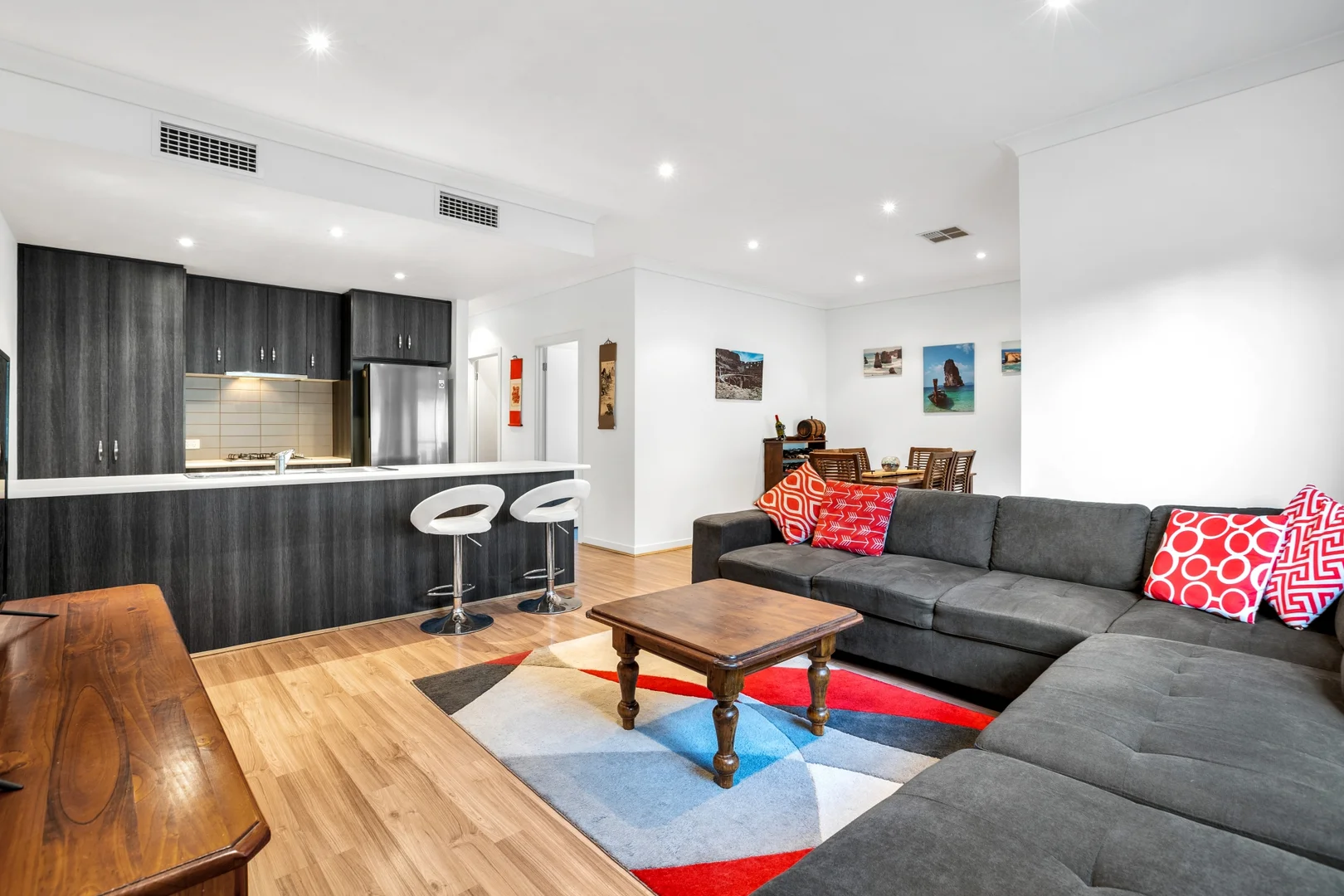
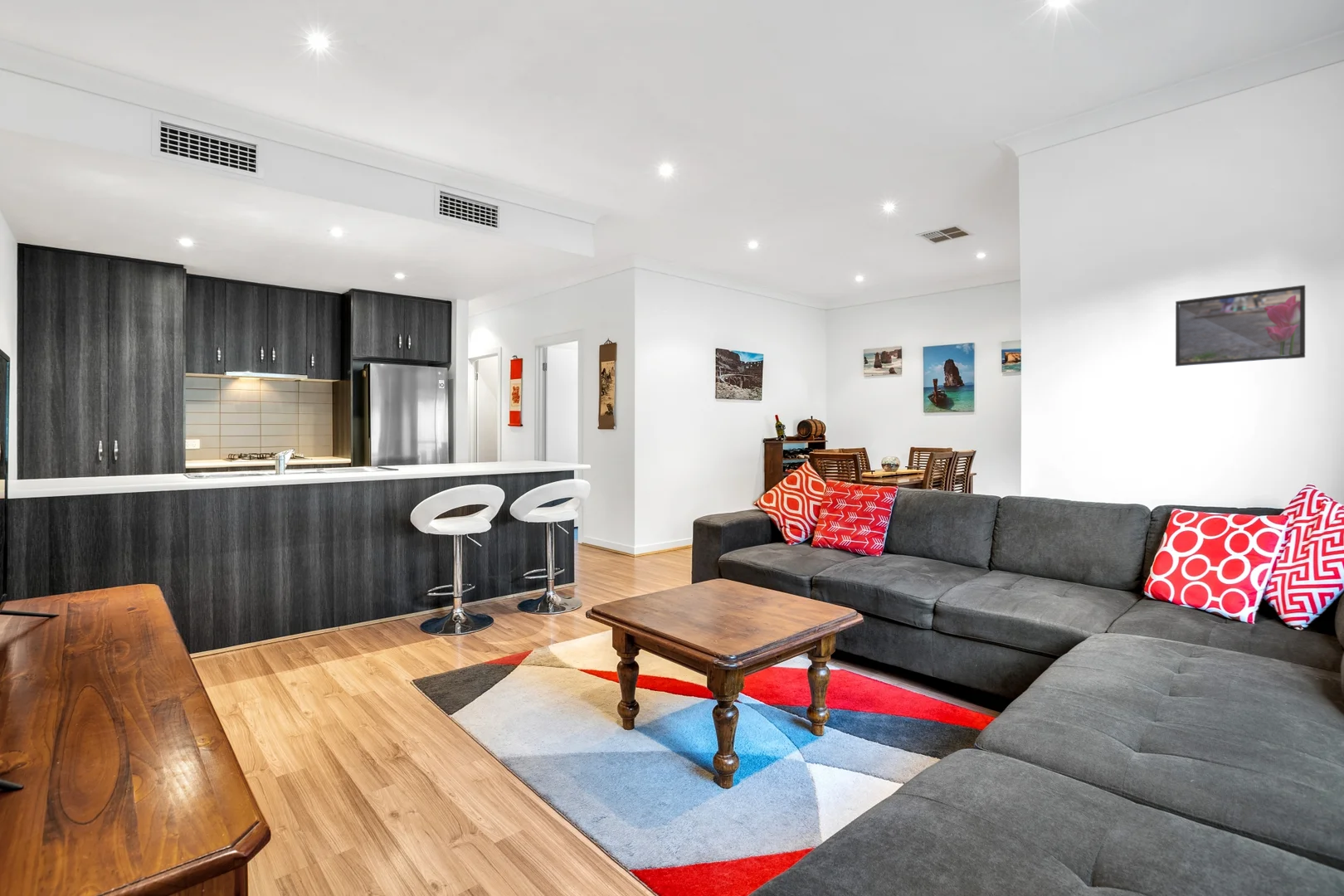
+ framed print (1237, 328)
